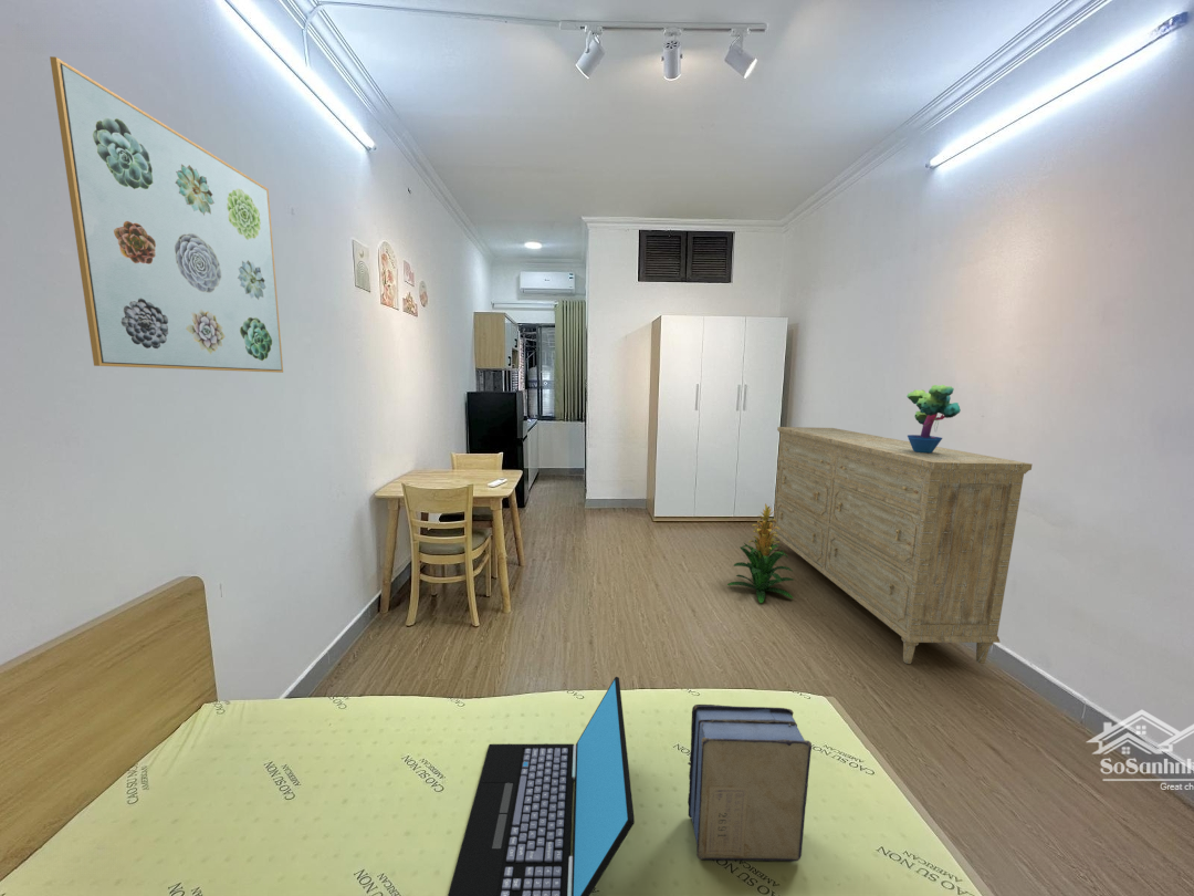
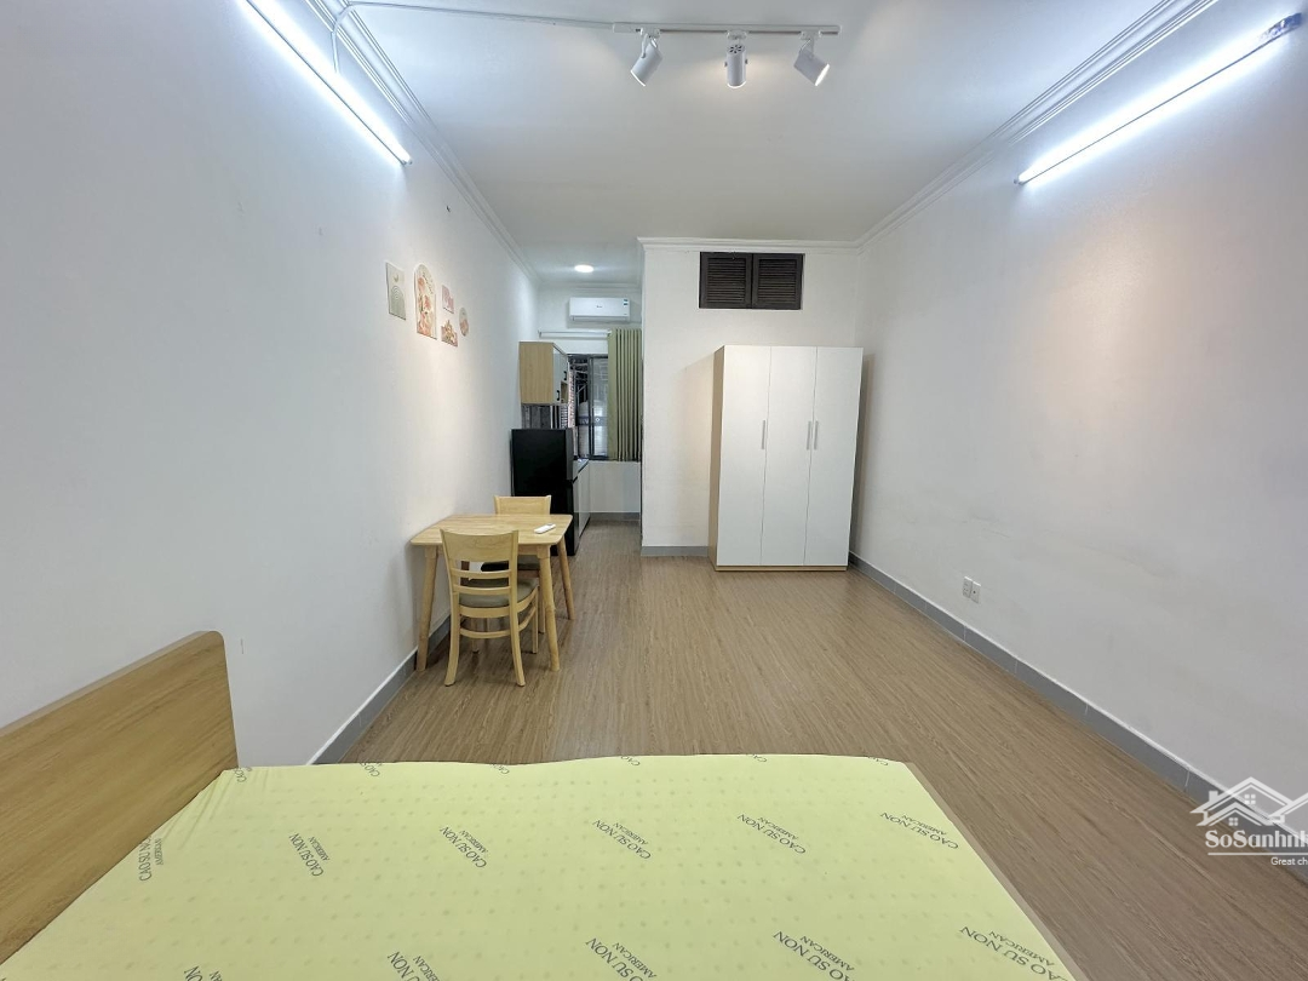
- potted plant (931, 418)
- book (744, 780)
- laptop (546, 777)
- dresser (860, 517)
- indoor plant (763, 548)
- wall art (199, 259)
